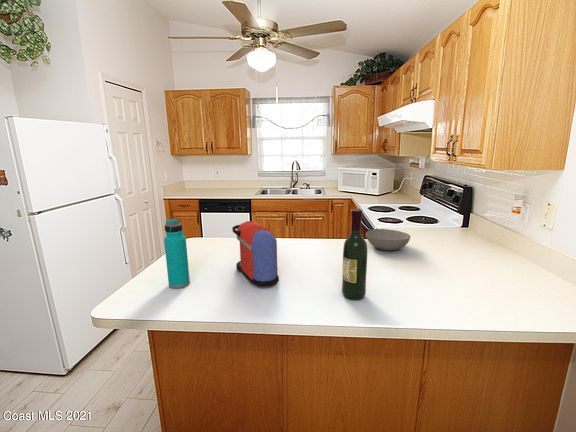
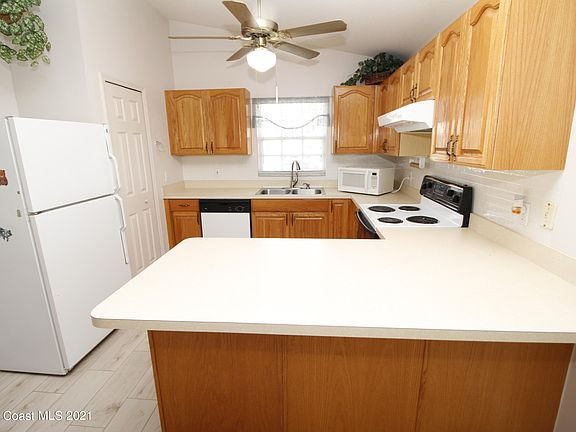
- coffee maker (254, 249)
- wine bottle (355, 254)
- bowl (386, 241)
- water bottle (176, 252)
